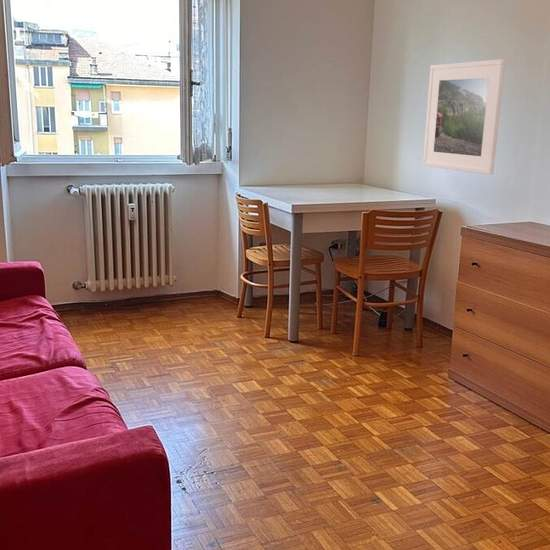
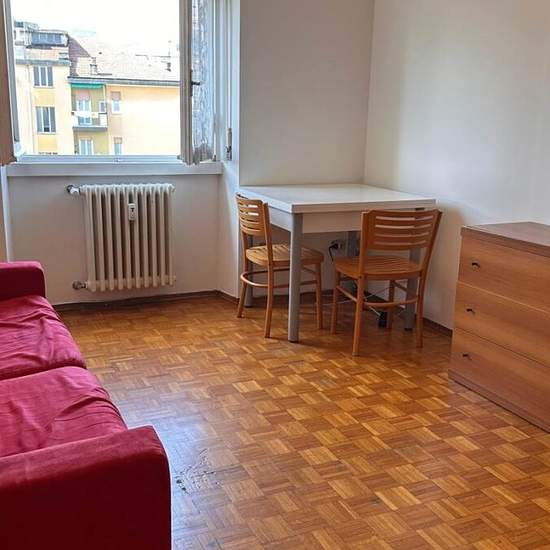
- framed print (460, 117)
